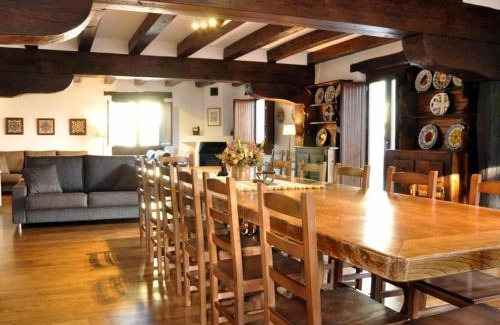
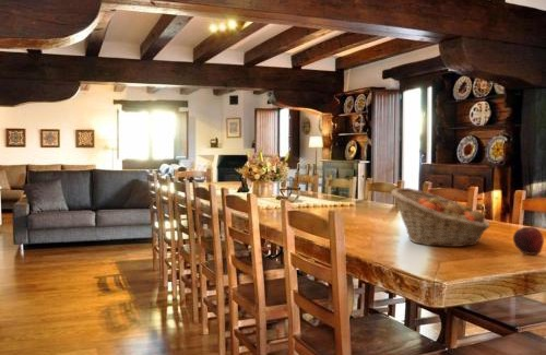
+ fruit (527, 239)
+ fruit basket (438, 214)
